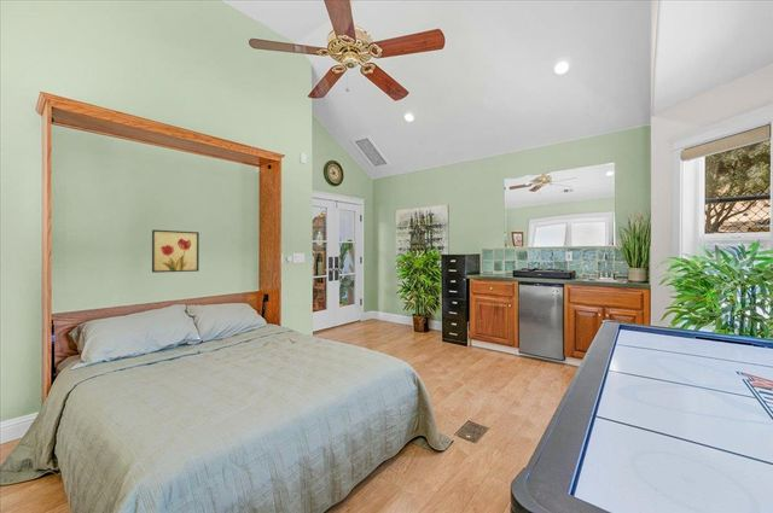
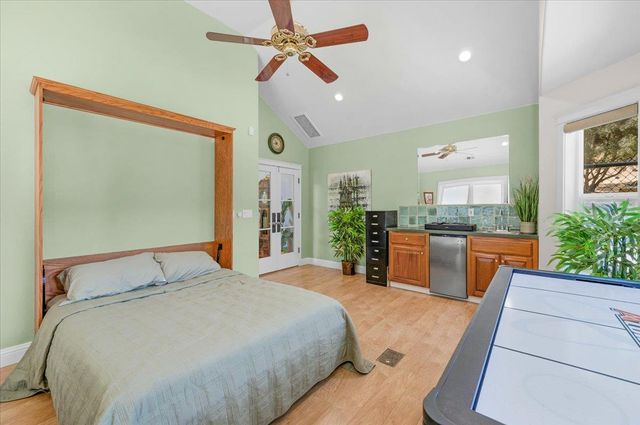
- wall art (175, 251)
